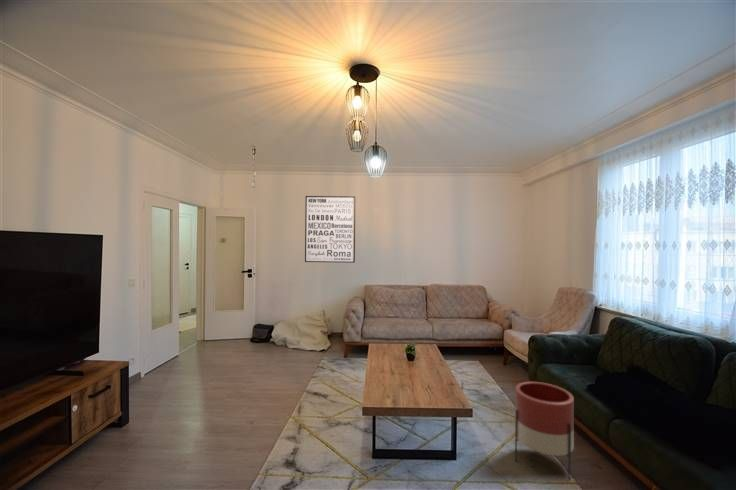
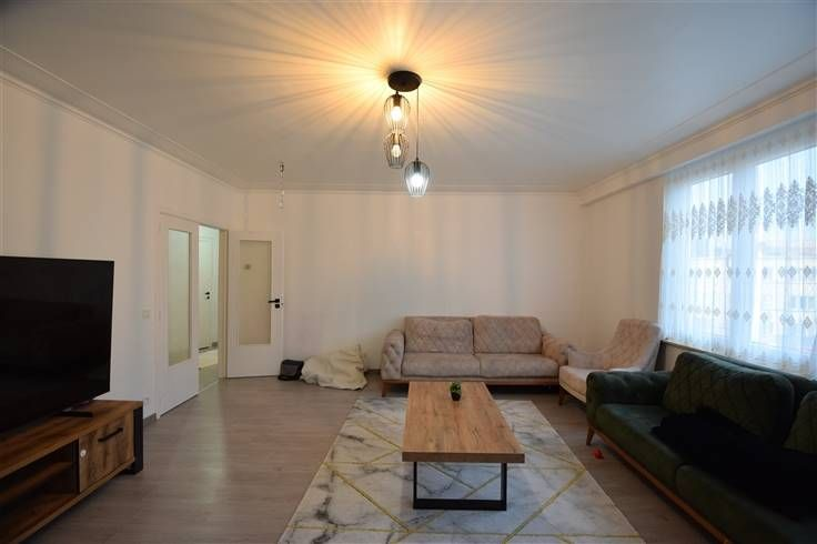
- wall art (330, 229)
- planter (542, 426)
